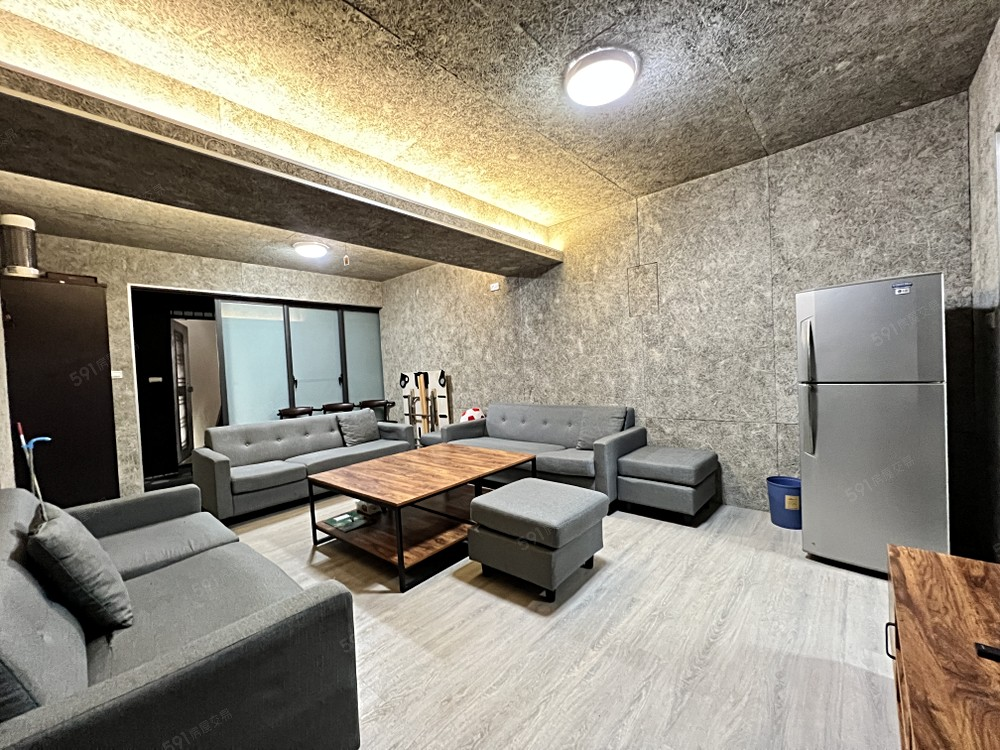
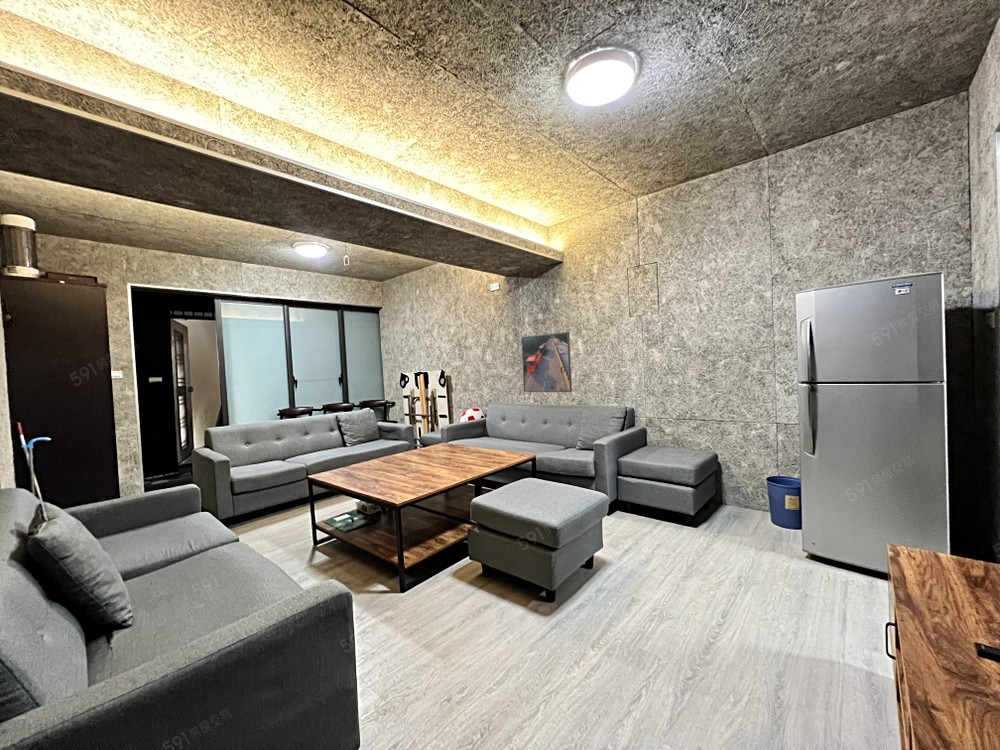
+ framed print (545, 363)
